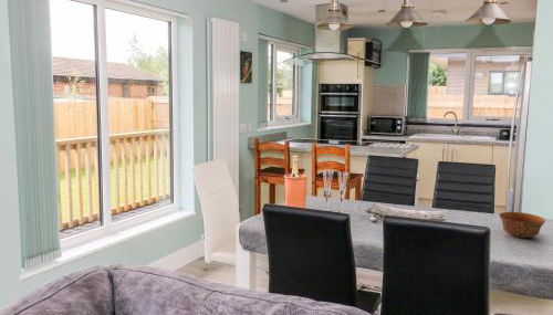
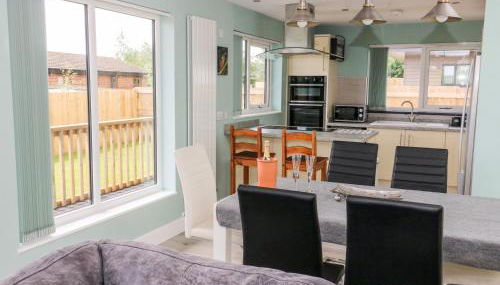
- bowl (521, 225)
